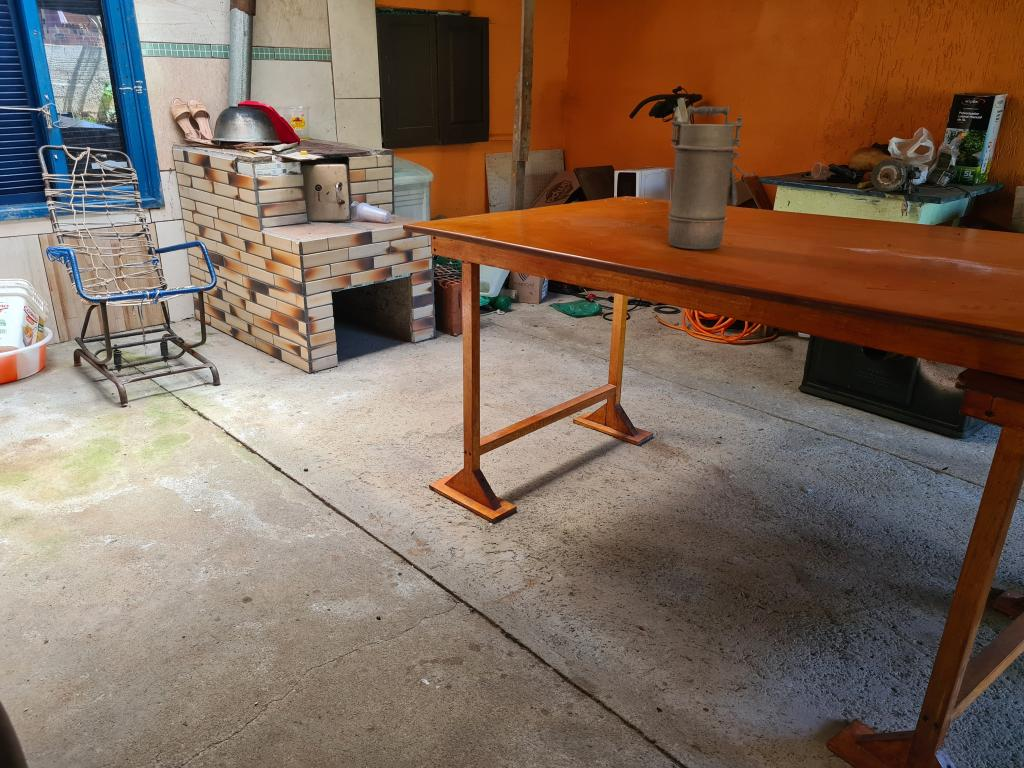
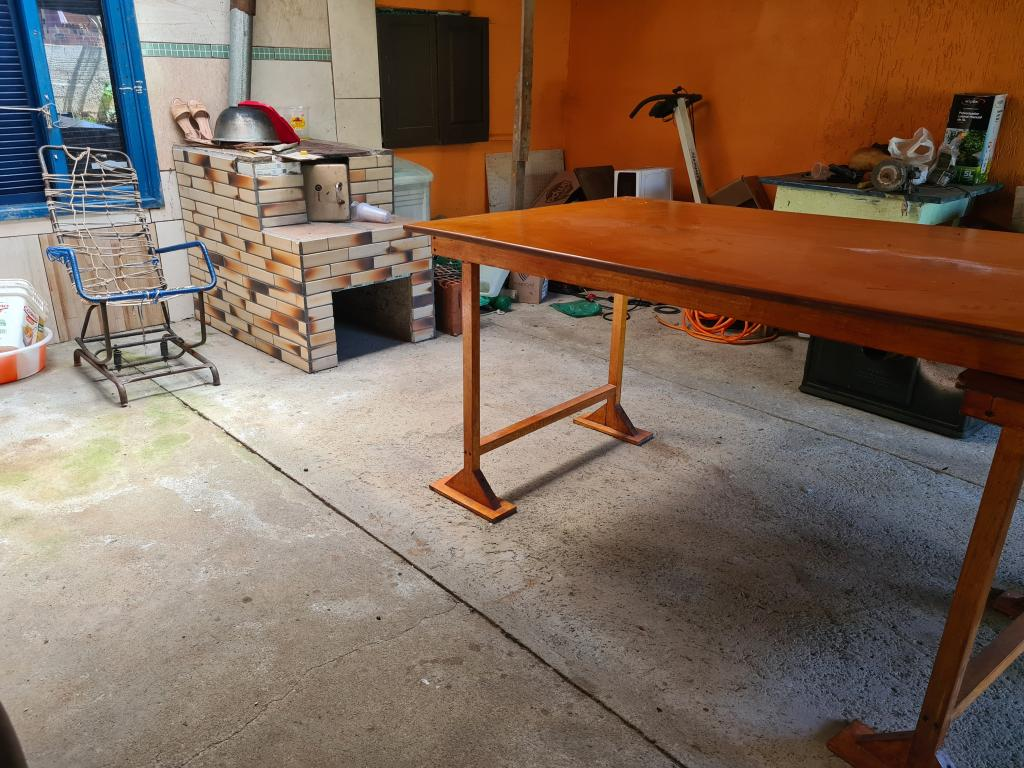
- thermos (705, 177)
